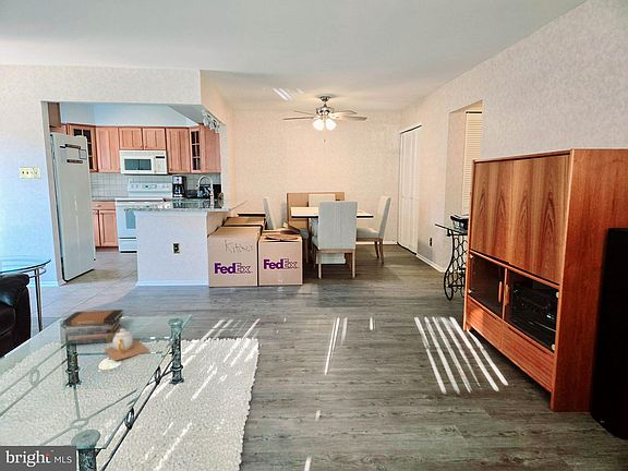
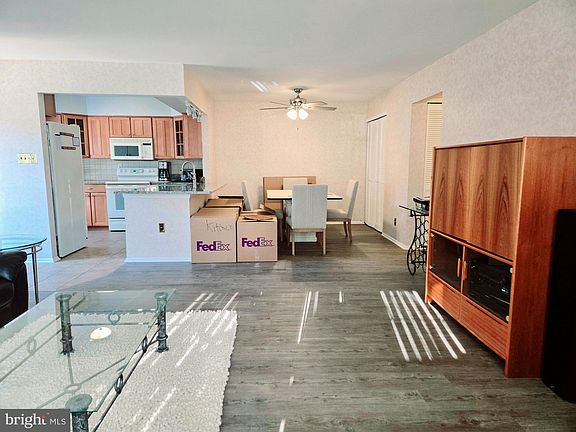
- book stack (94, 326)
- teapot (125, 339)
